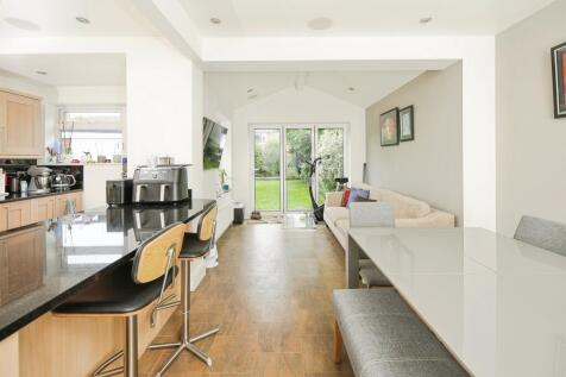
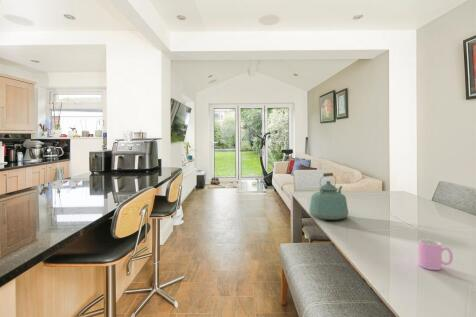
+ kettle (330, 194)
+ cup (435, 255)
